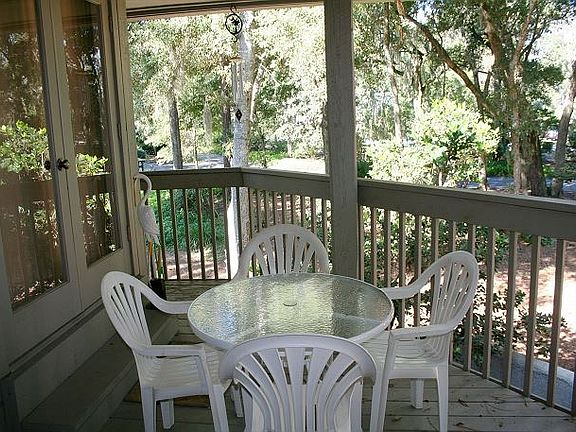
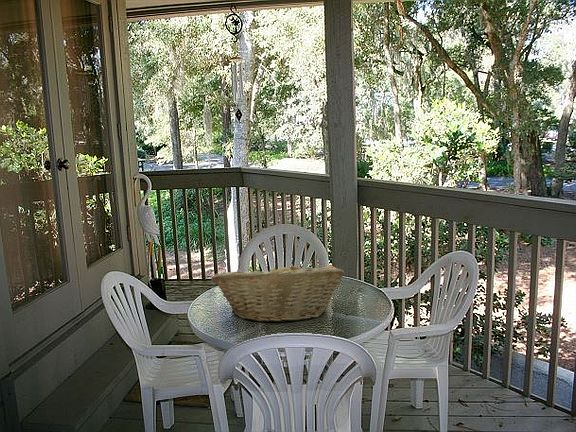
+ fruit basket (278, 285)
